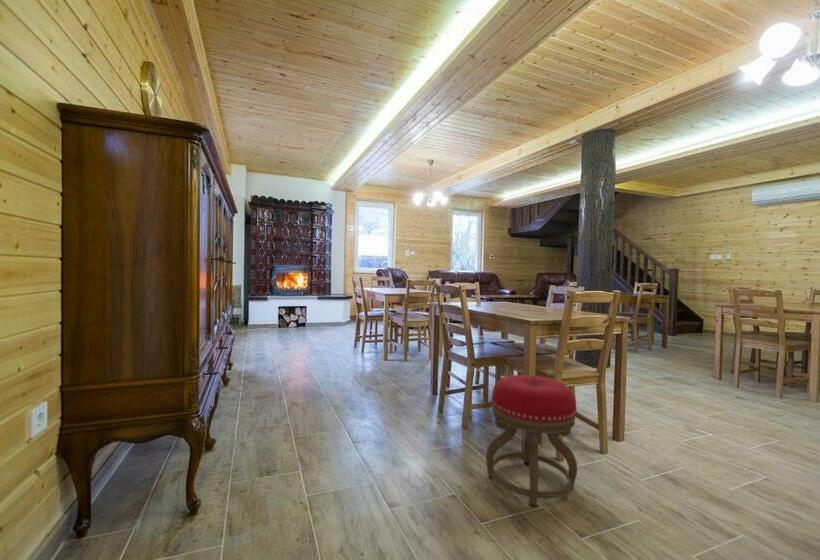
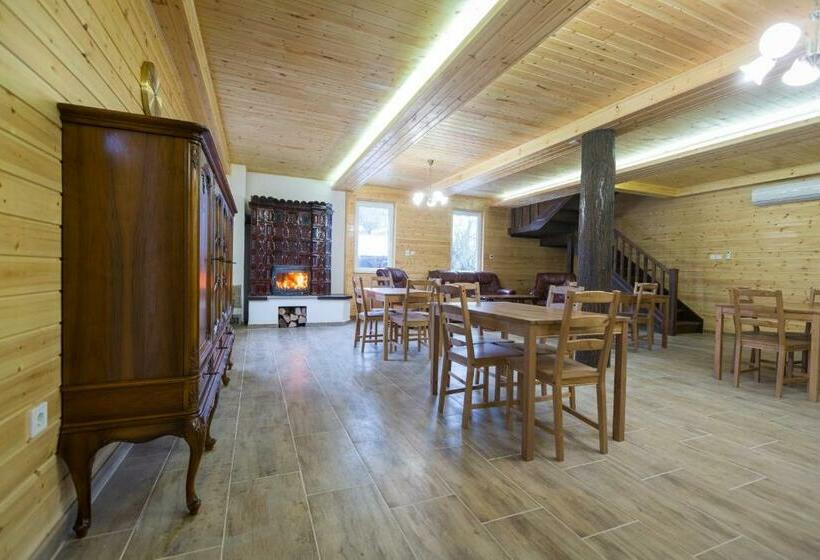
- stool (531, 432)
